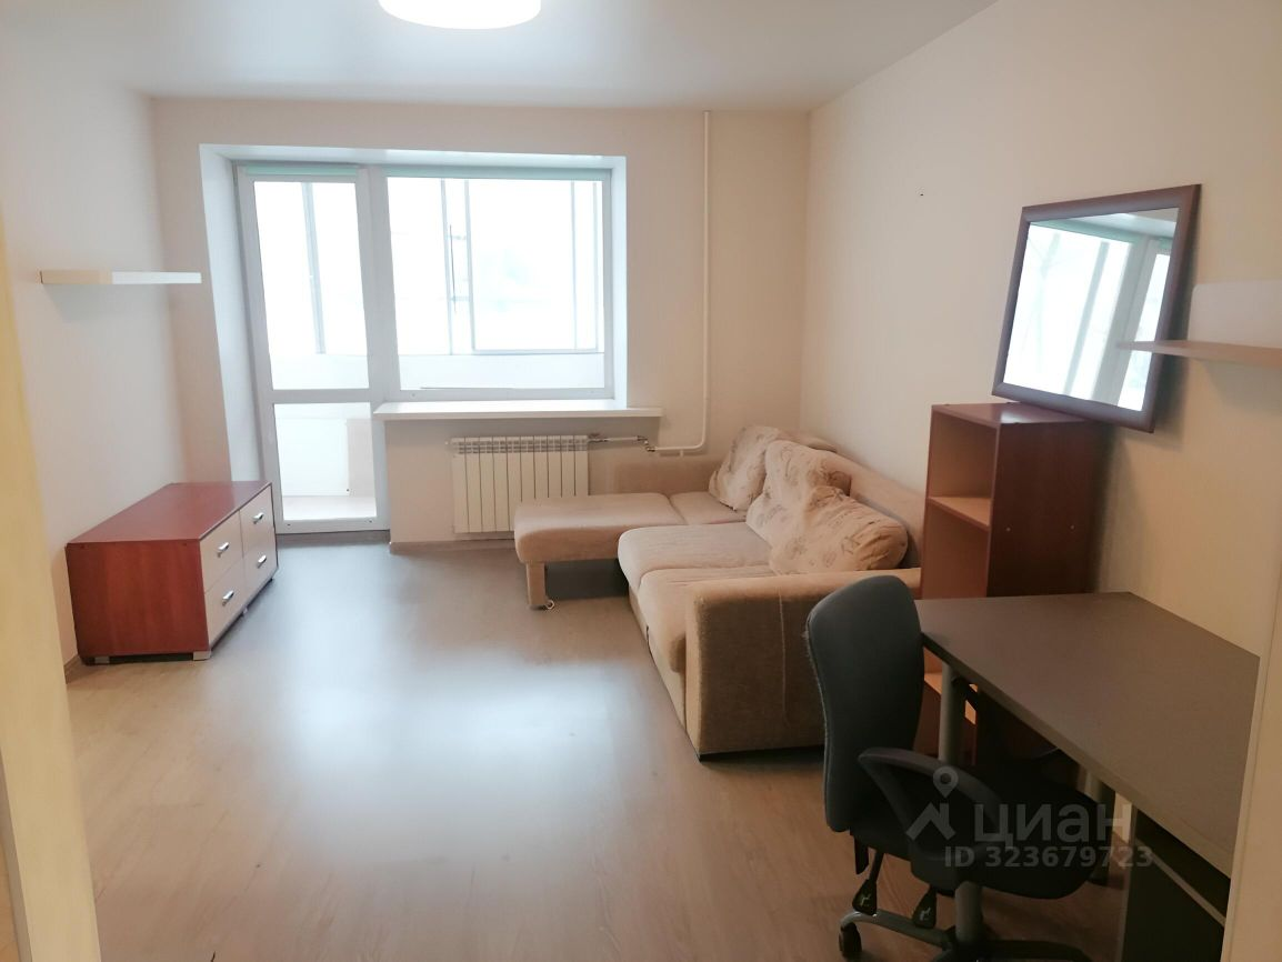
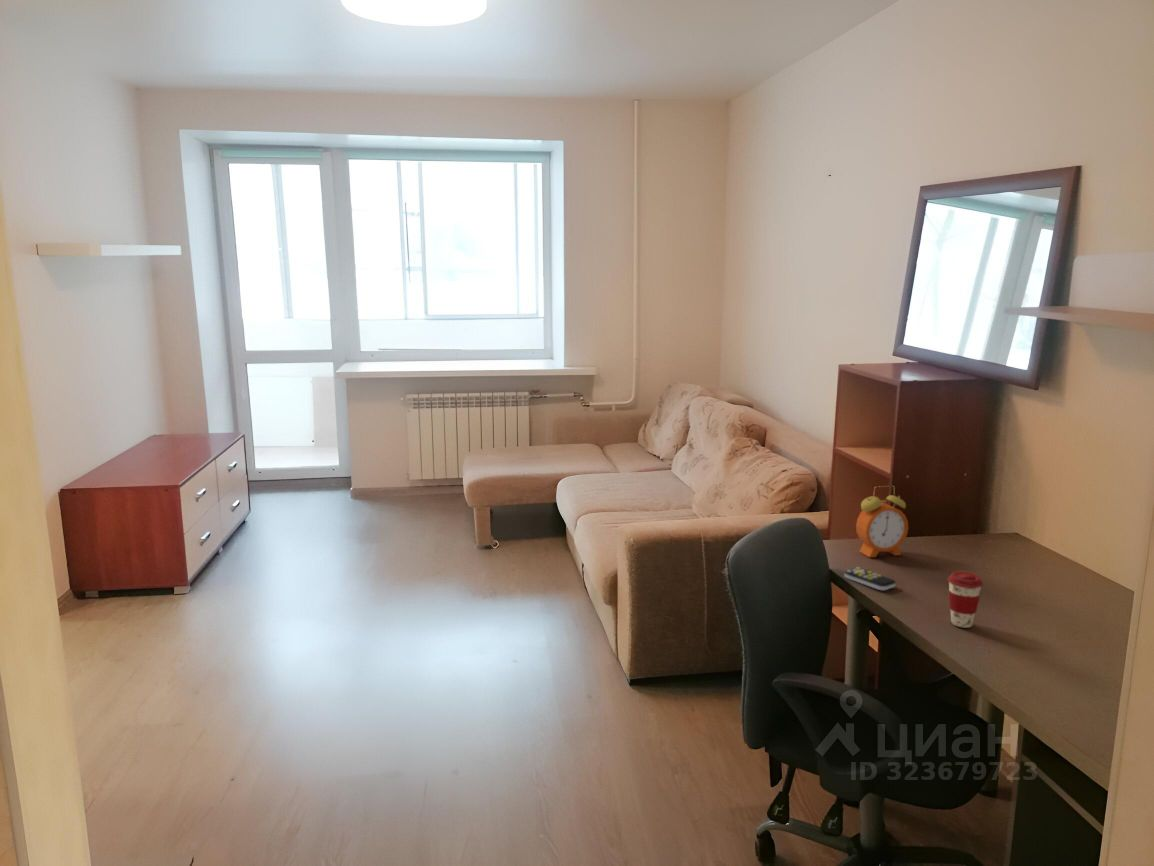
+ alarm clock (882, 520)
+ remote control (869, 578)
+ coffee cup (963, 599)
